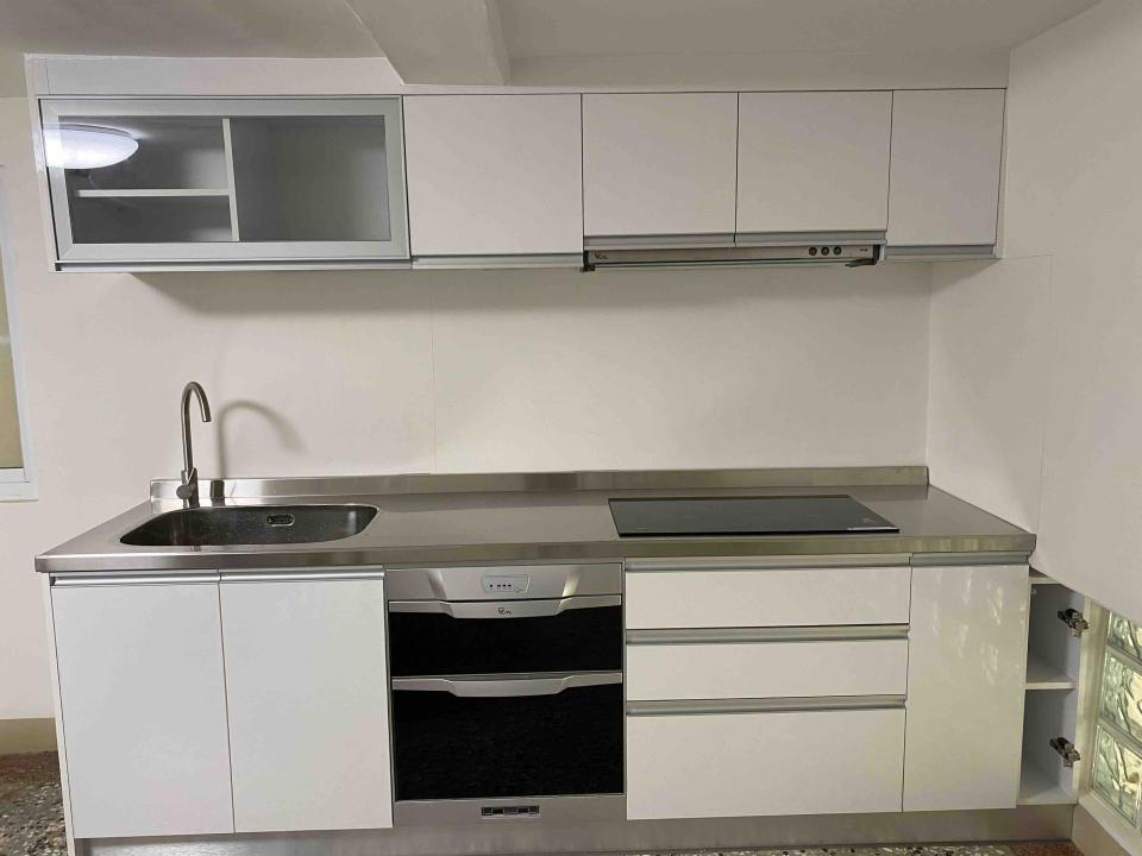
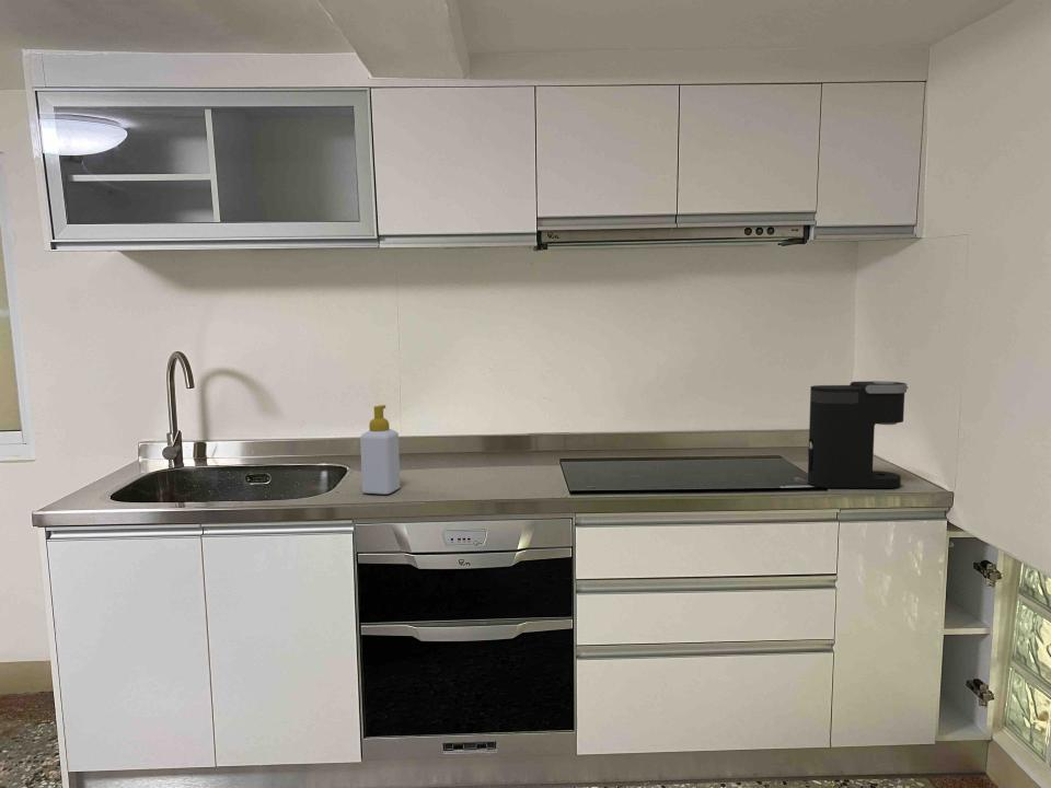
+ soap bottle (380, 449)
+ coffee maker (856, 433)
